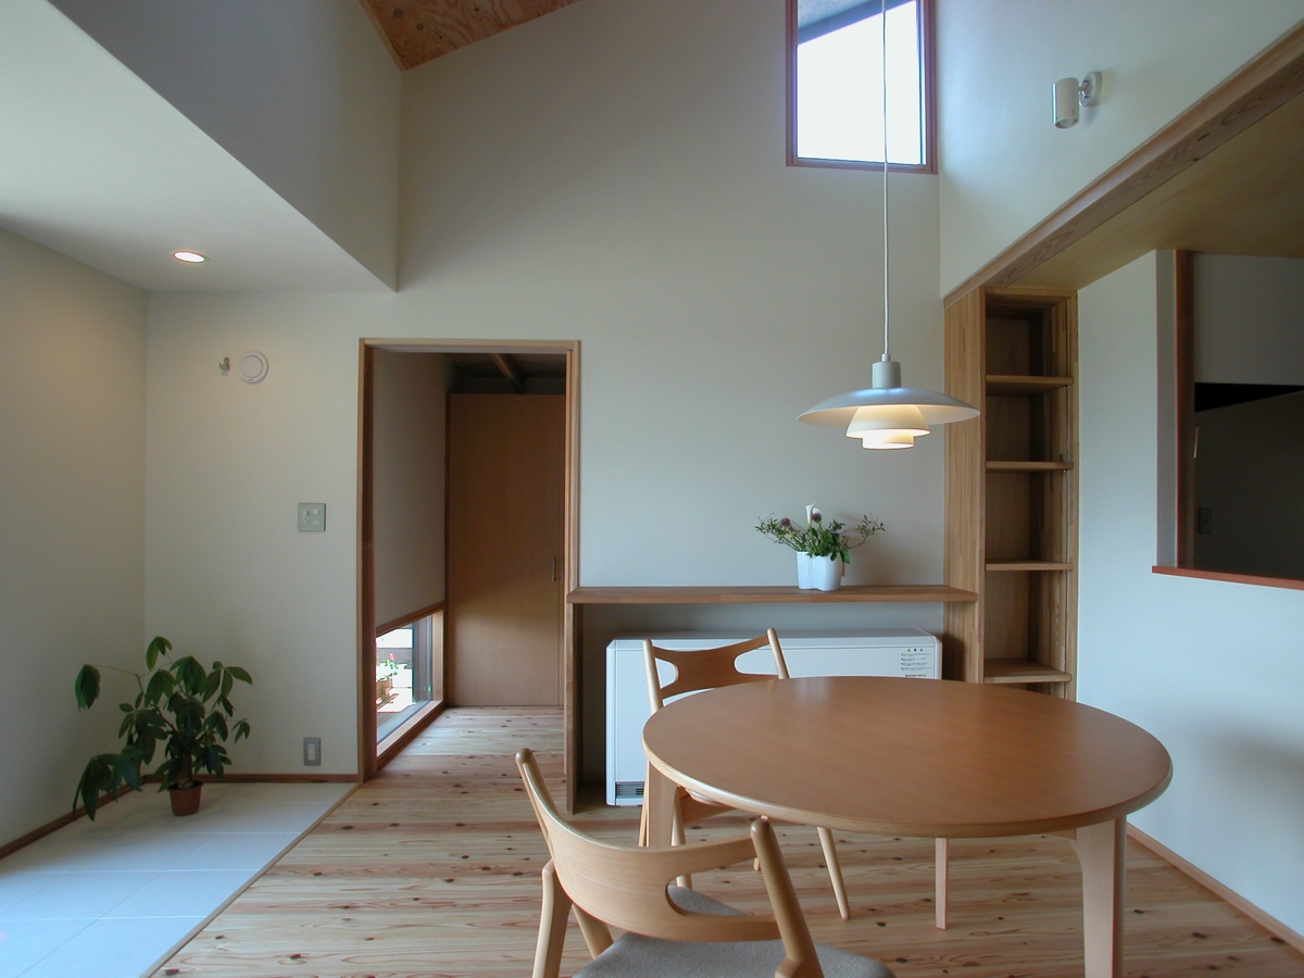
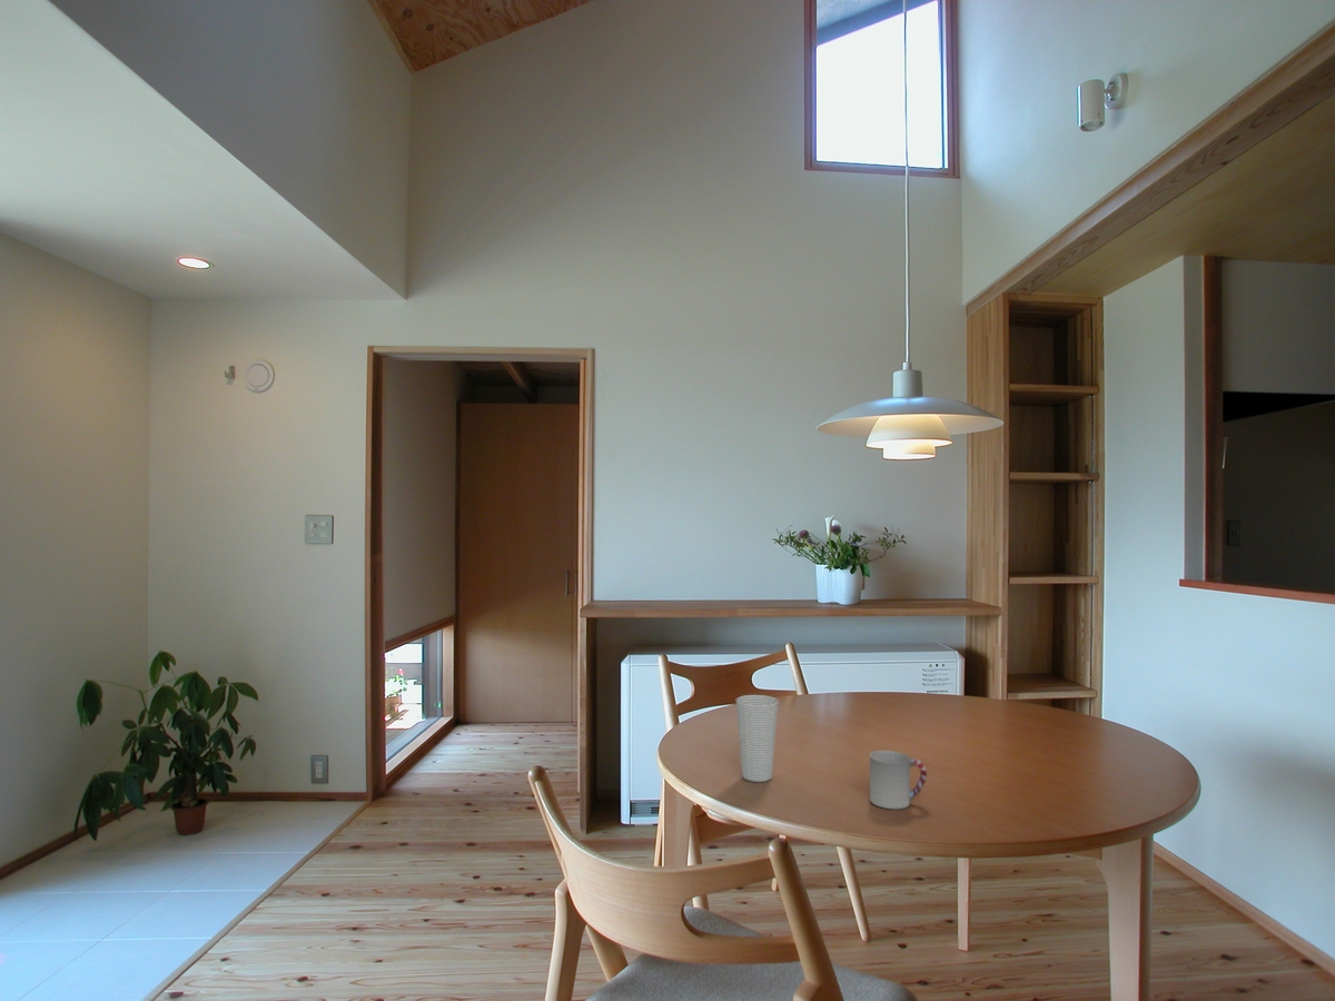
+ cup (756, 737)
+ cup (898, 779)
